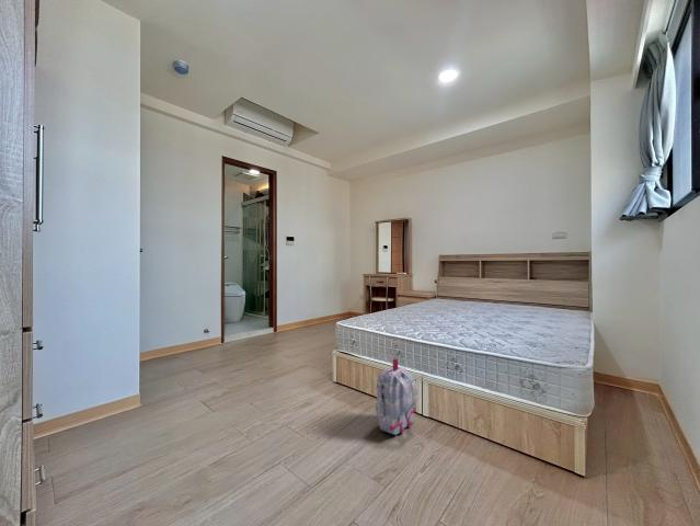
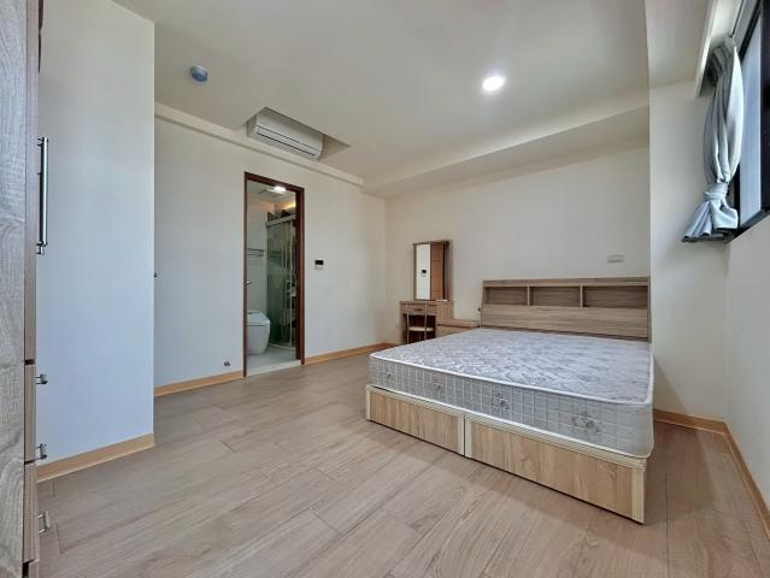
- backpack (397, 392)
